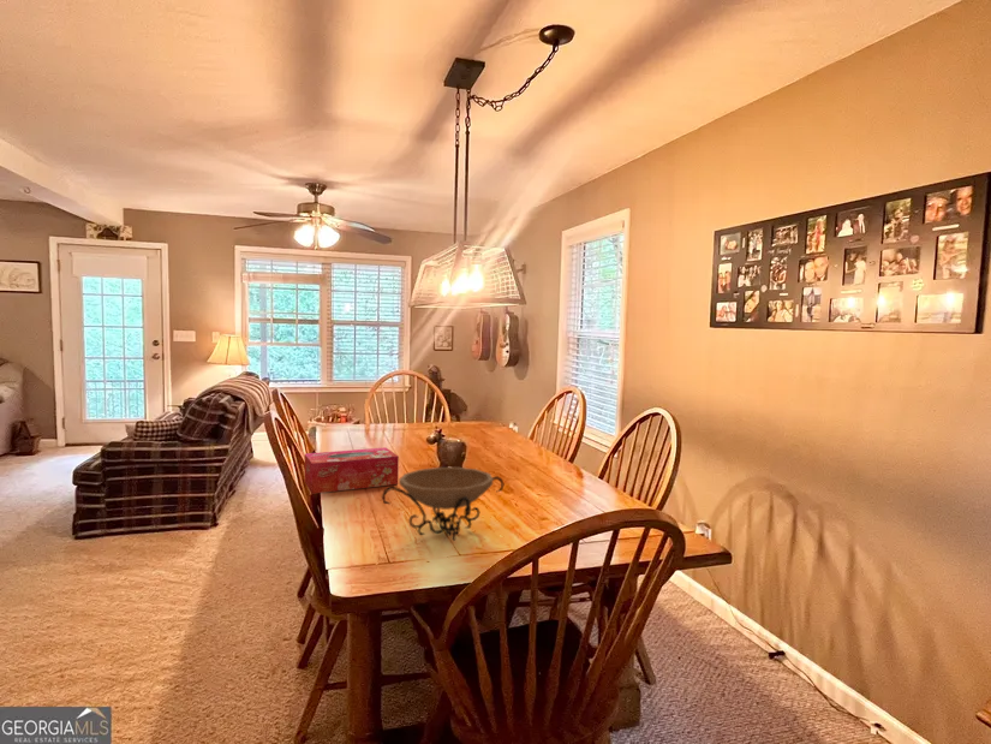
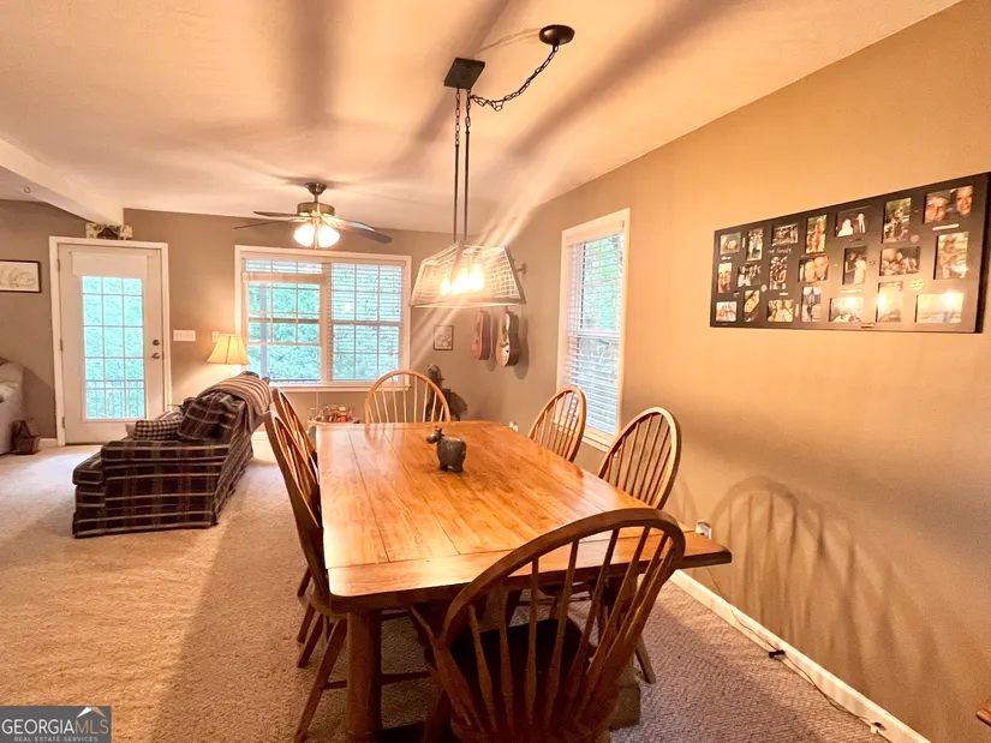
- tissue box (351, 469)
- decorative bowl (444, 505)
